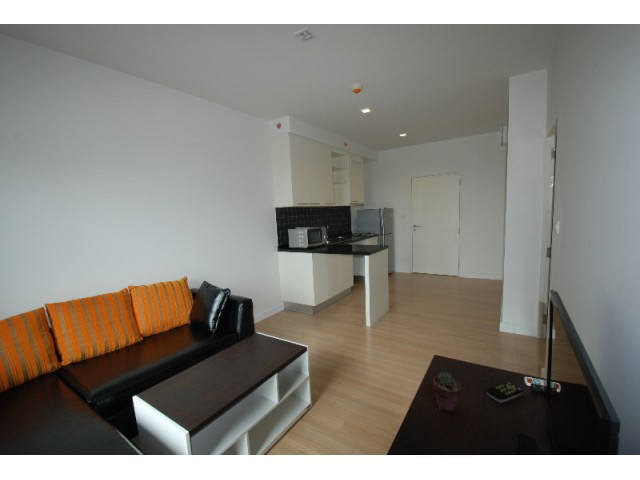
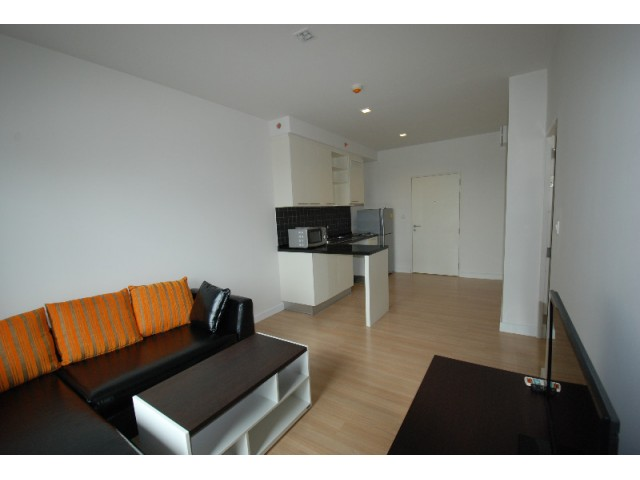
- remote control (504, 391)
- potted succulent (446, 390)
